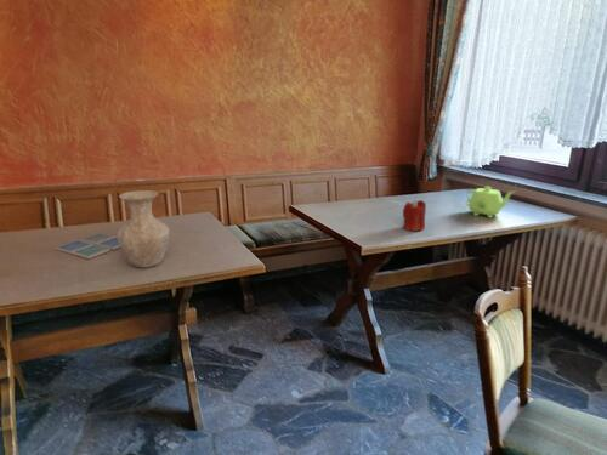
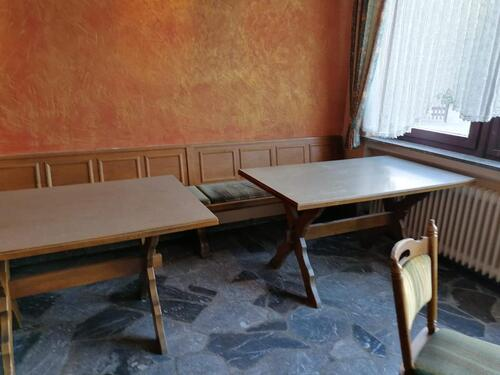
- vase (143, 229)
- teapot (488, 201)
- candle (414, 214)
- drink coaster (95, 244)
